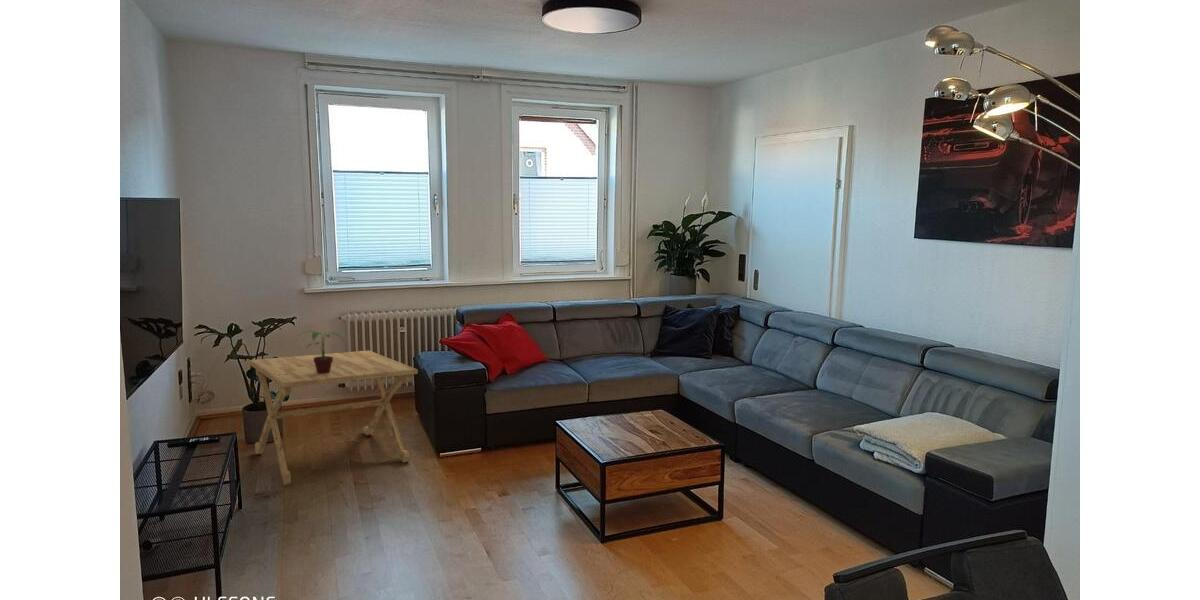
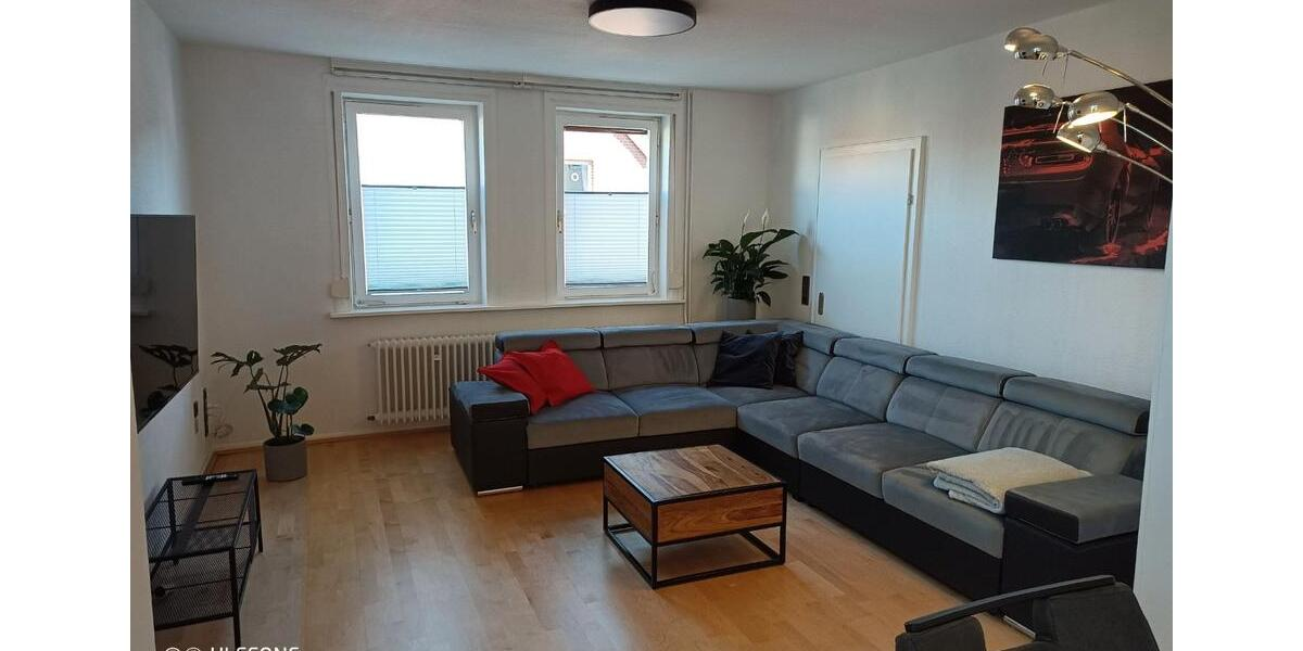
- side table (331, 411)
- potted plant (321, 351)
